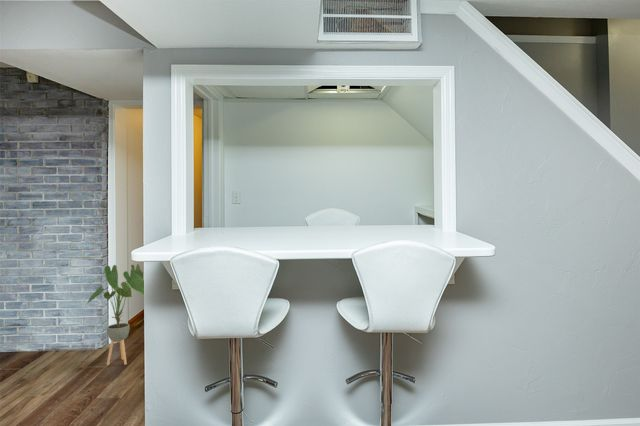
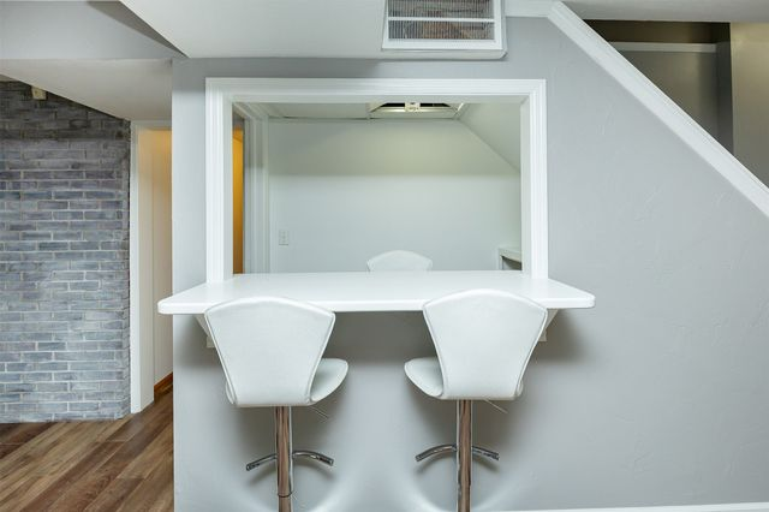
- house plant (121, 312)
